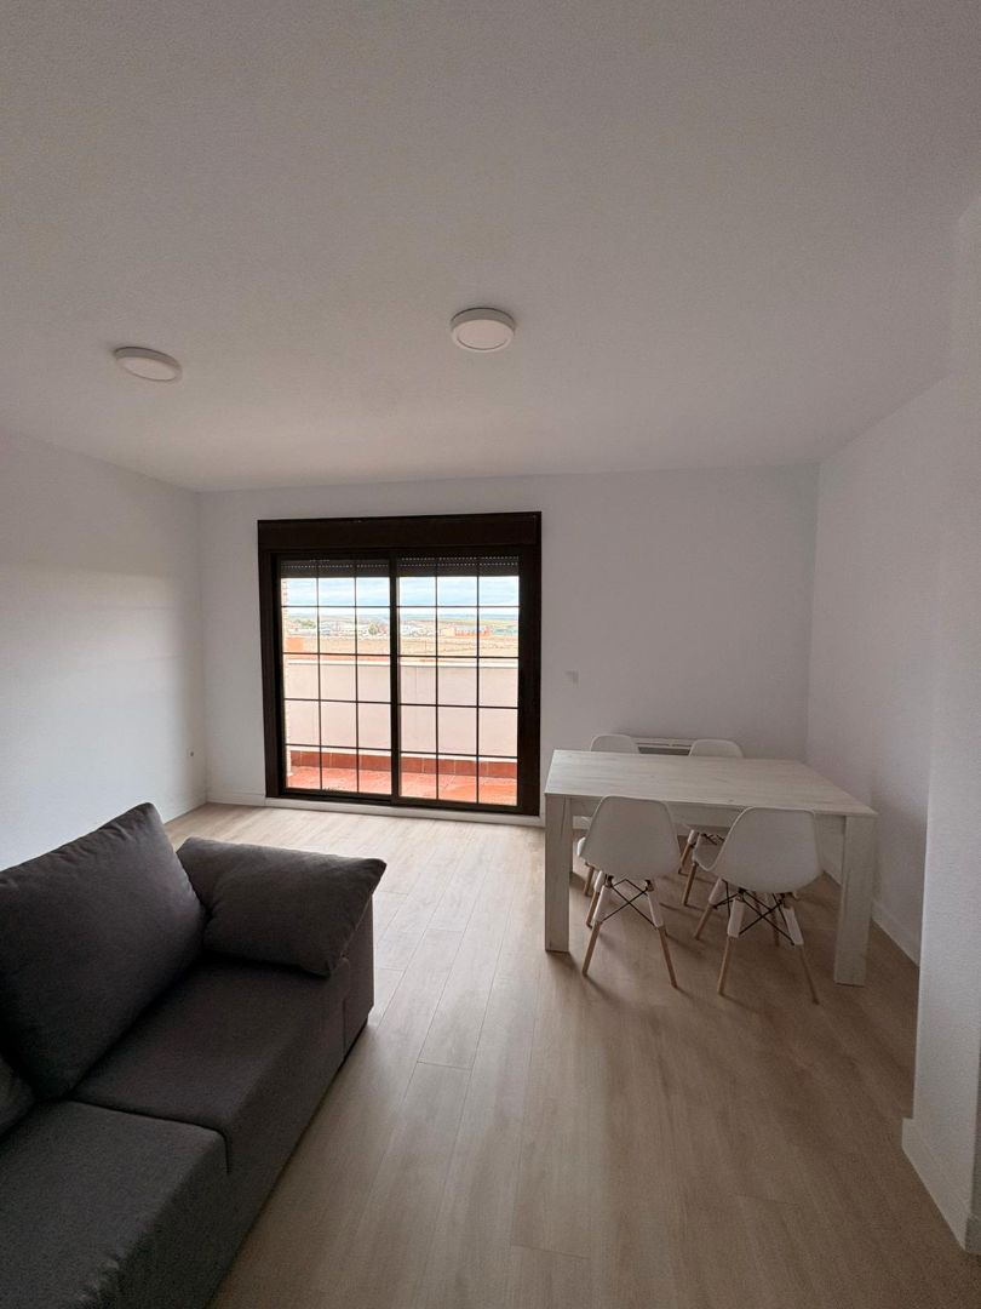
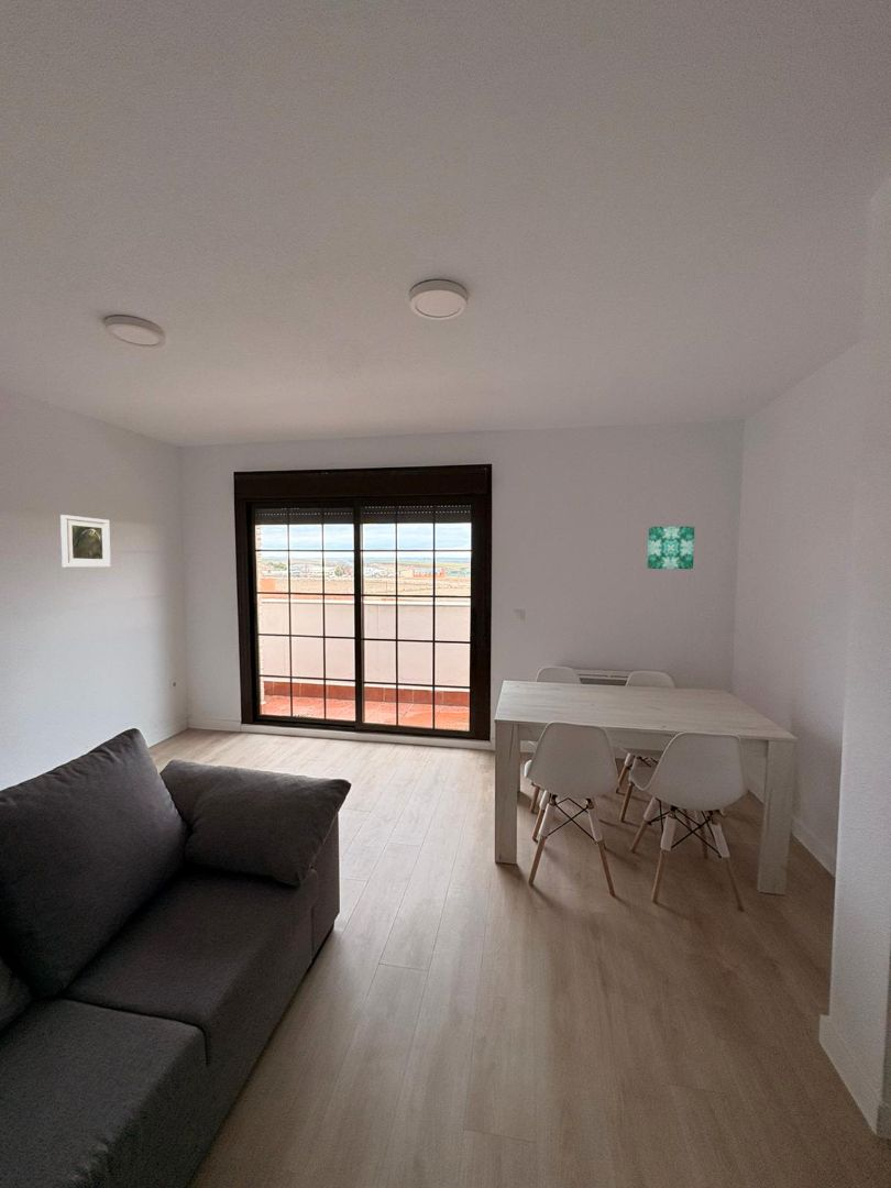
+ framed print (87, 542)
+ wall art (670, 548)
